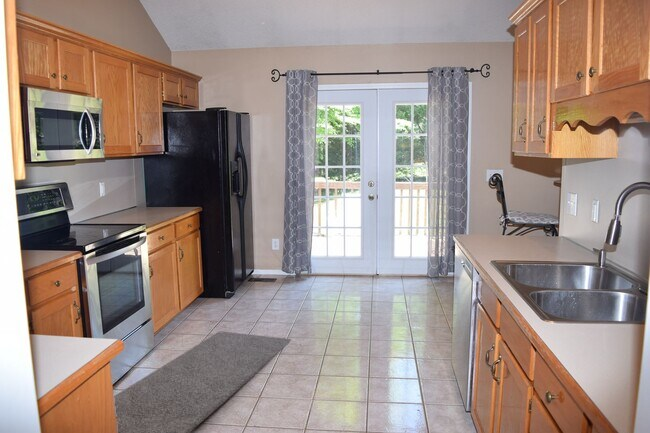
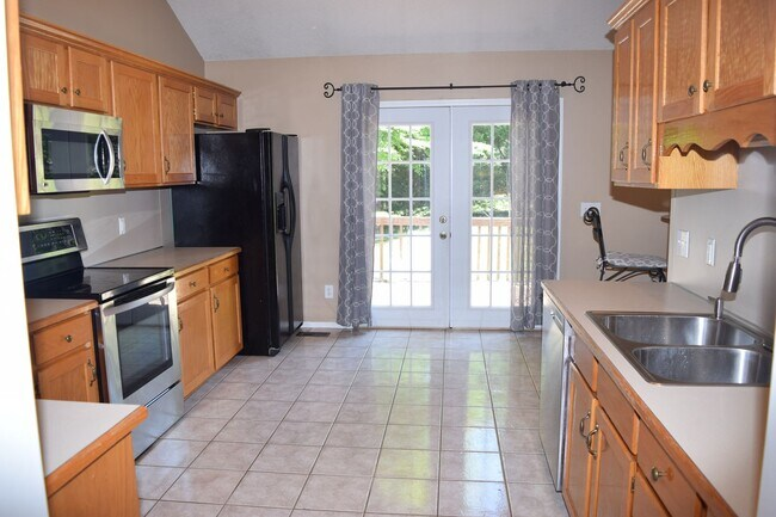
- rug (200, 376)
